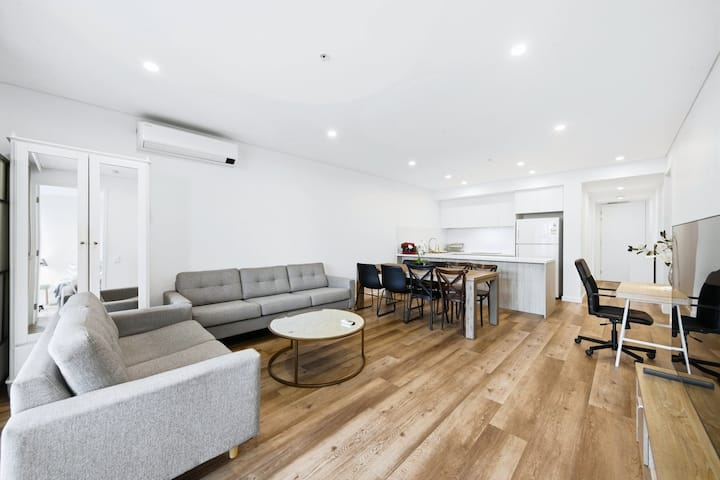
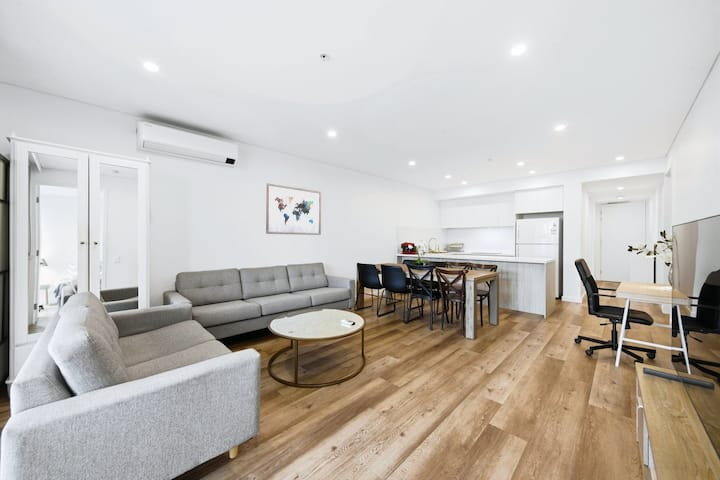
+ wall art (295, 211)
